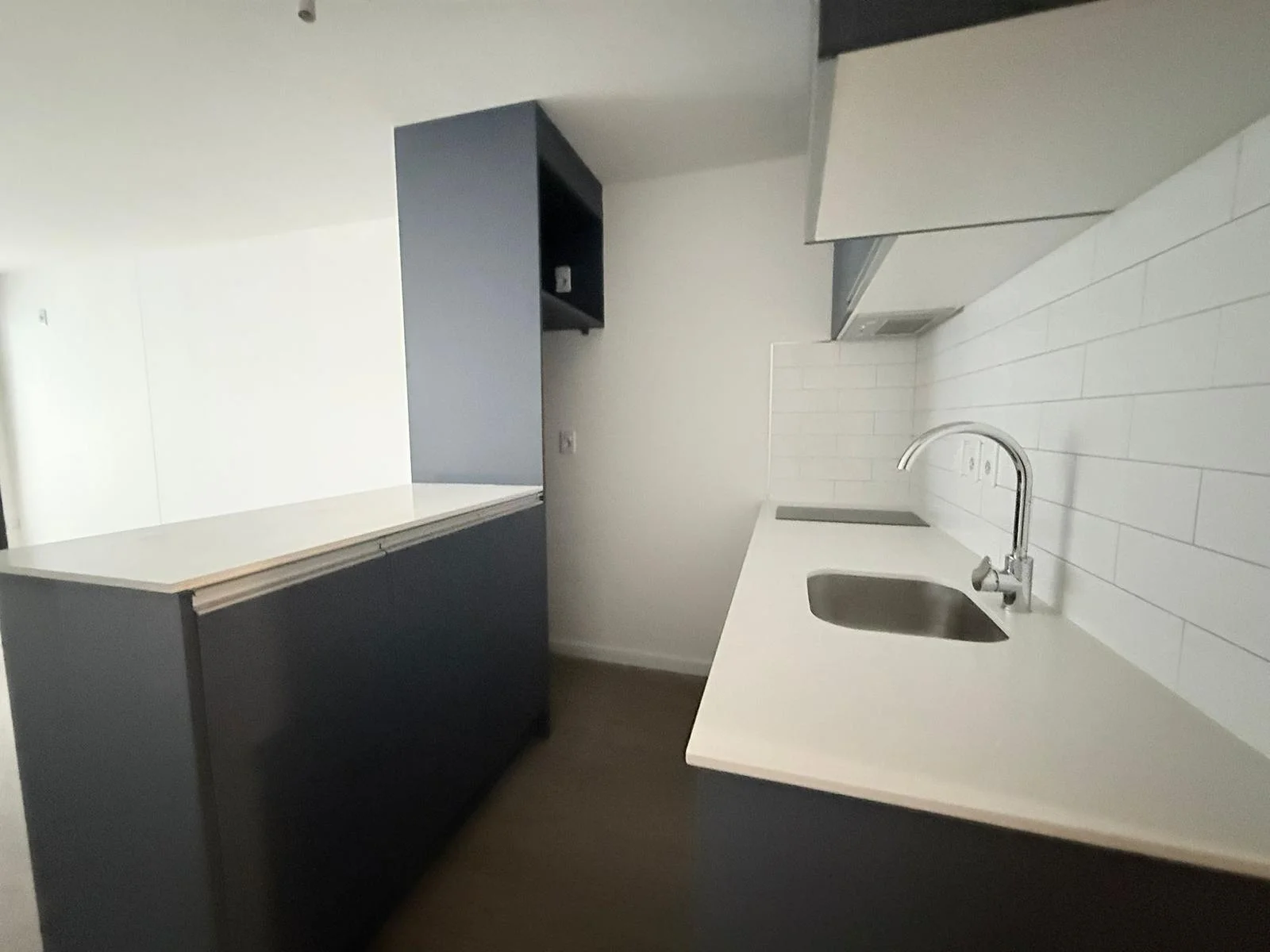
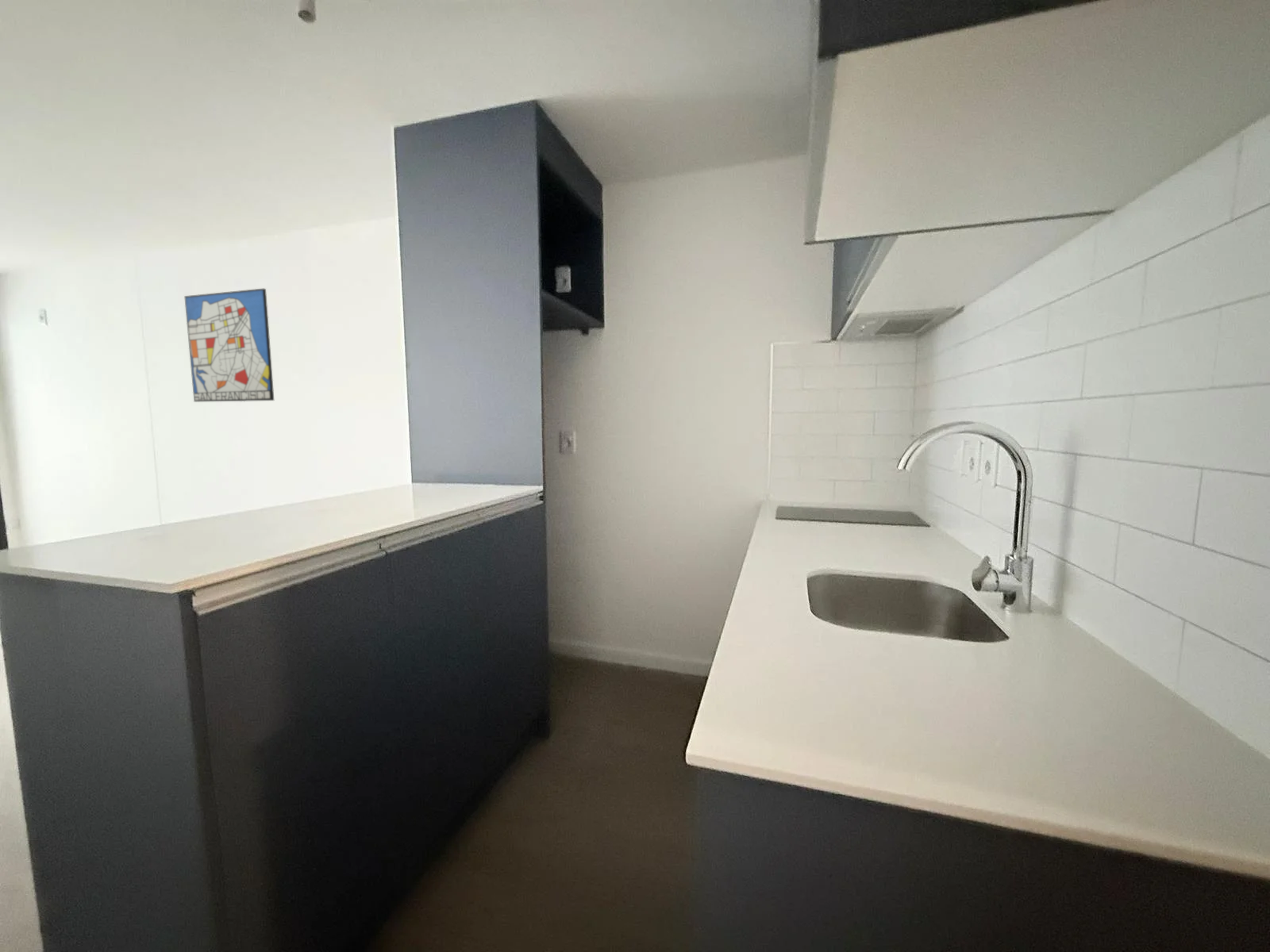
+ wall art (228, 347)
